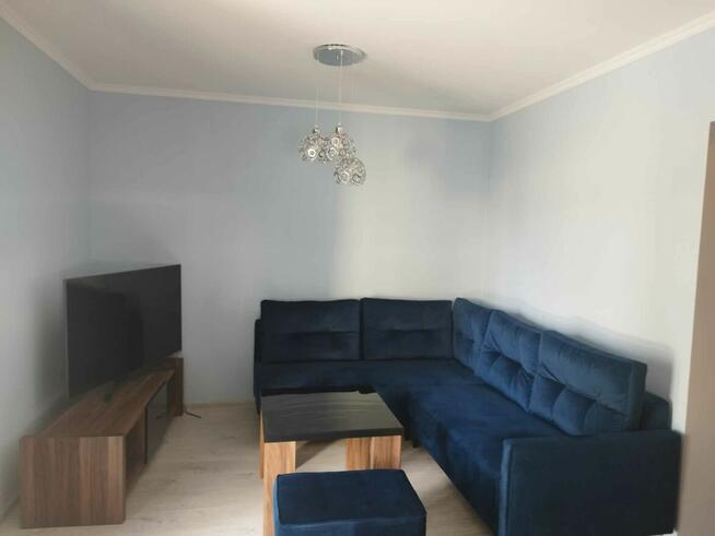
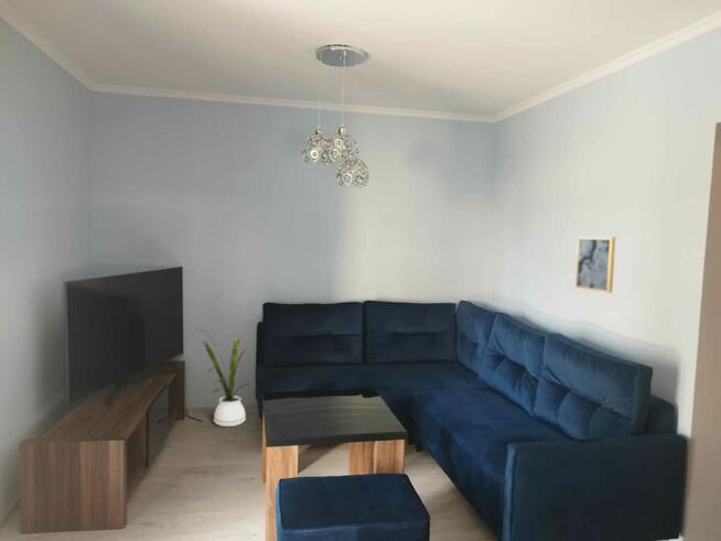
+ house plant (226, 376)
+ wall art (594, 263)
